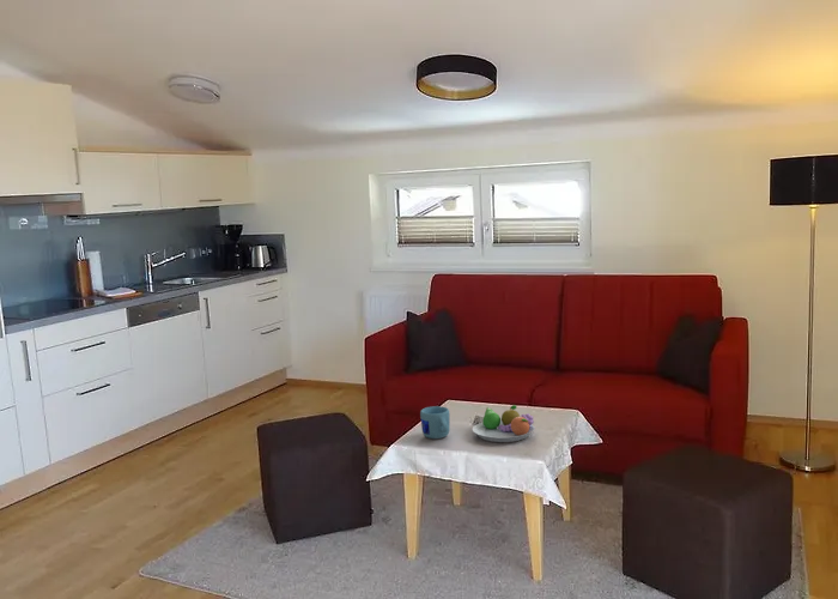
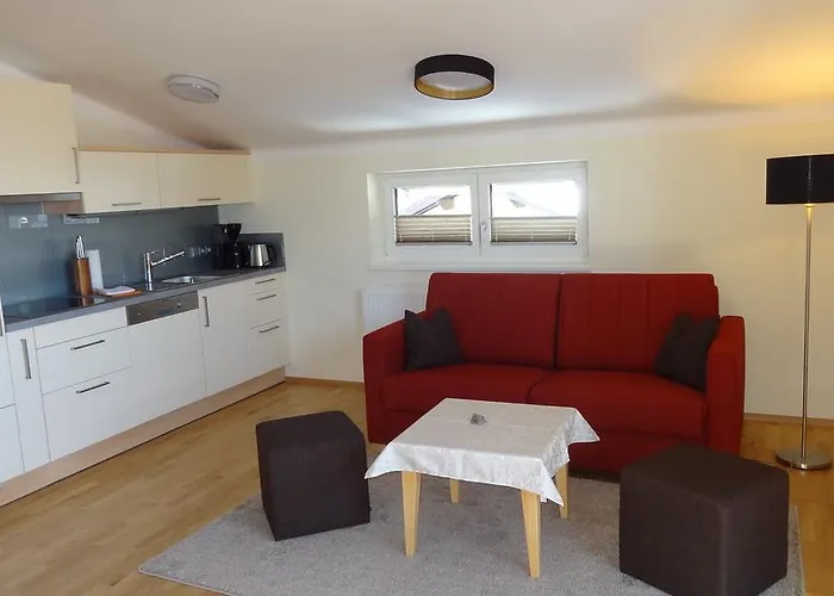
- mug (436, 424)
- fruit bowl (503, 422)
